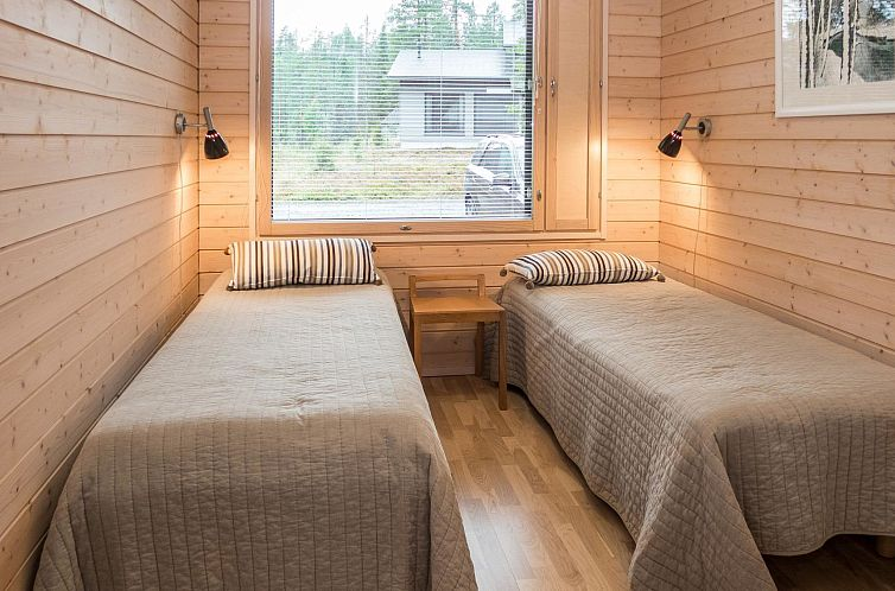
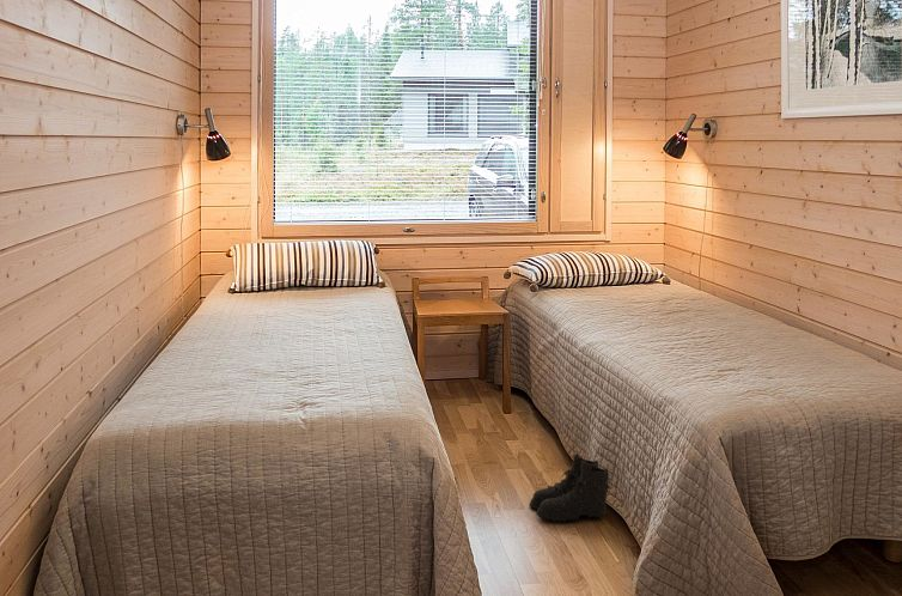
+ boots (568, 485)
